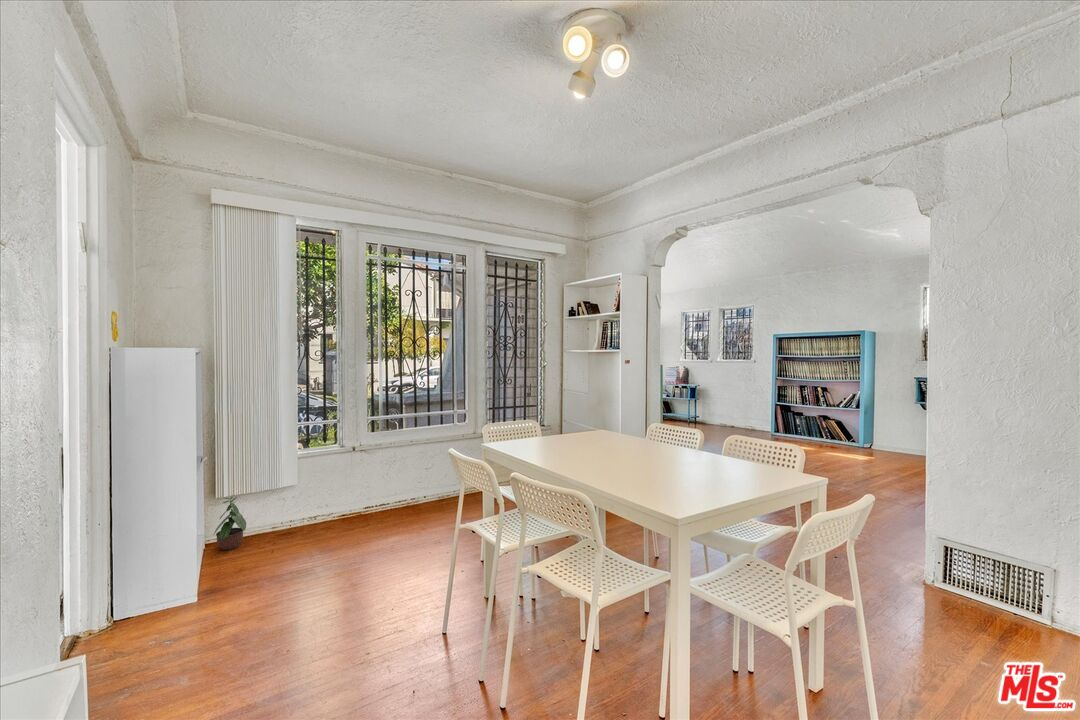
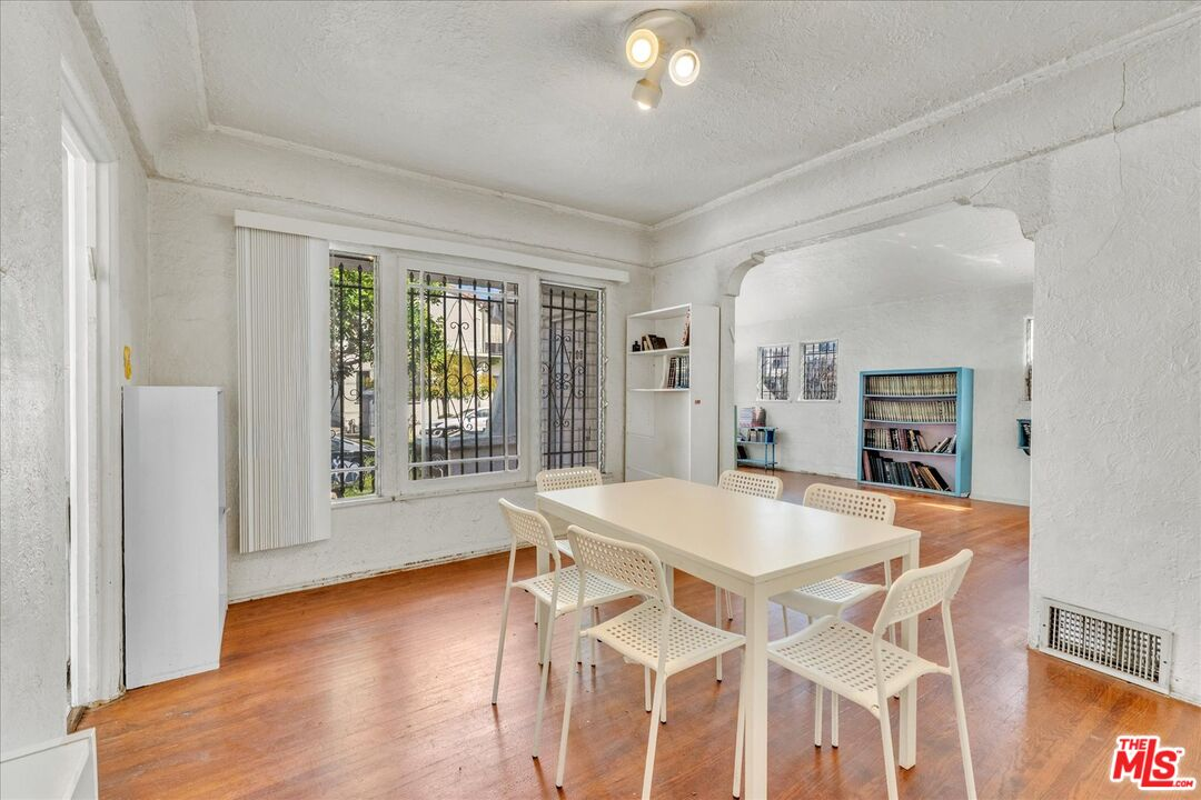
- potted plant (231, 521)
